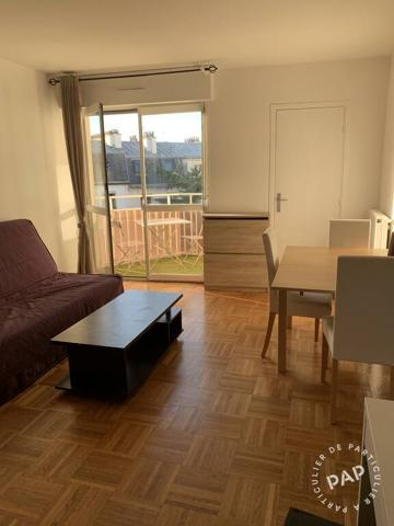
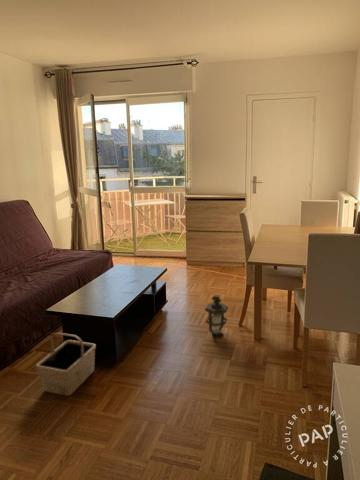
+ basket (67, 357)
+ lantern (216, 314)
